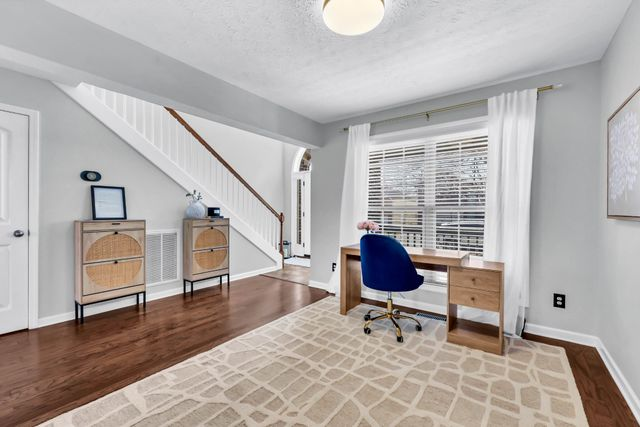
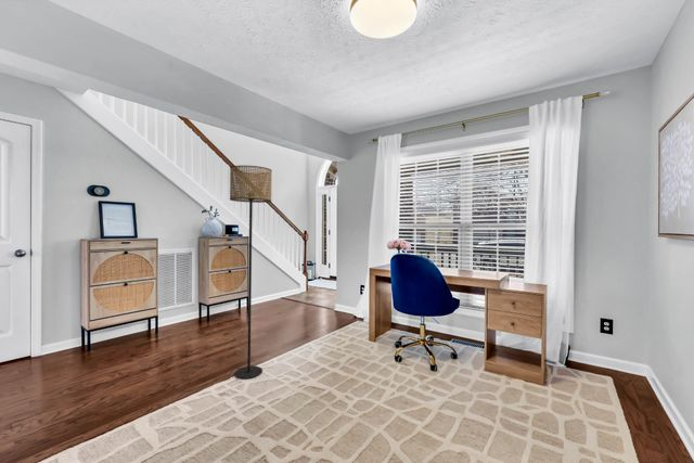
+ floor lamp (249, 271)
